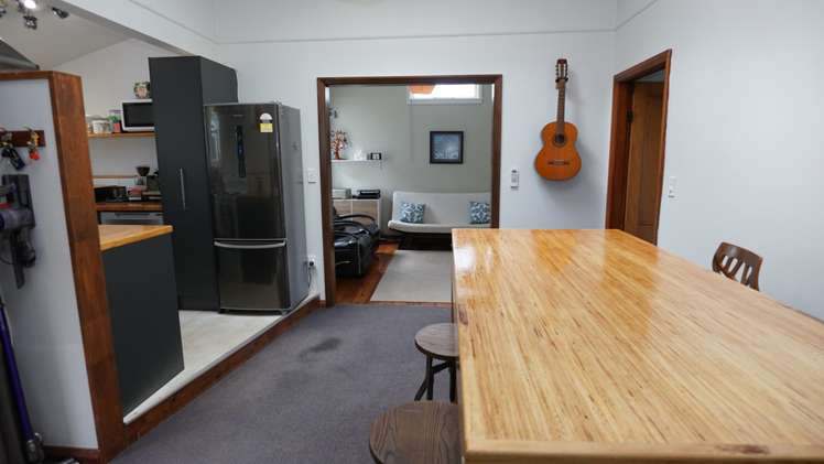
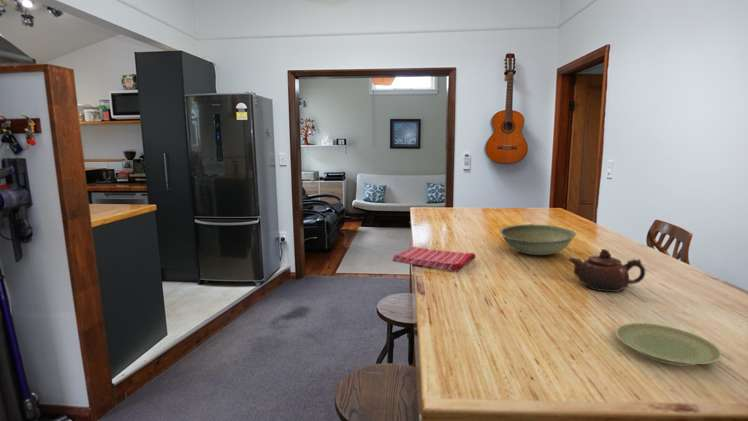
+ bowl (536, 241)
+ plate (665, 346)
+ dish towel (434, 256)
+ teapot (606, 267)
